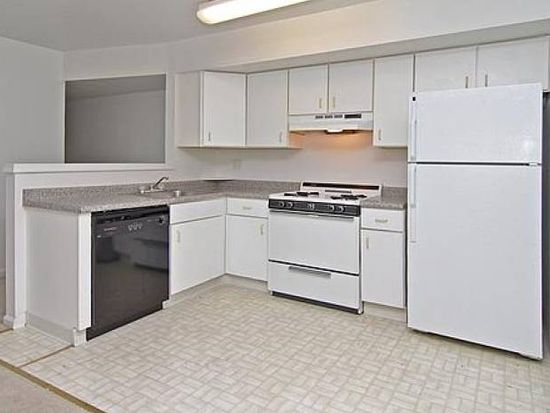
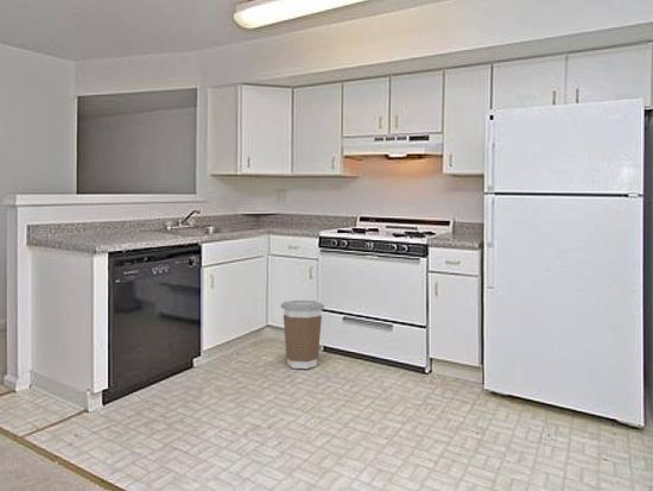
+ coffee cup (302, 333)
